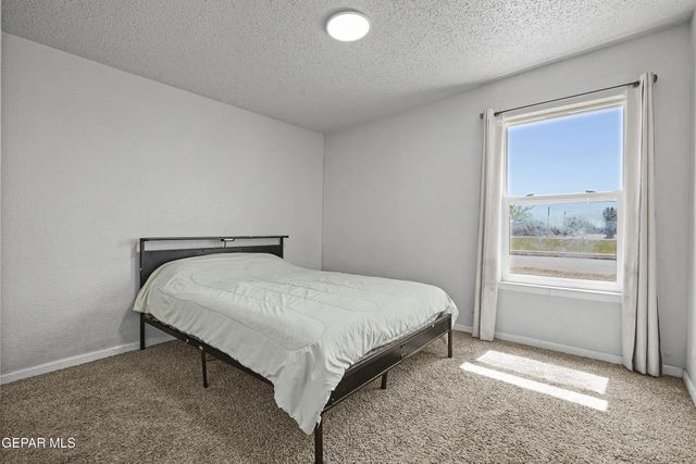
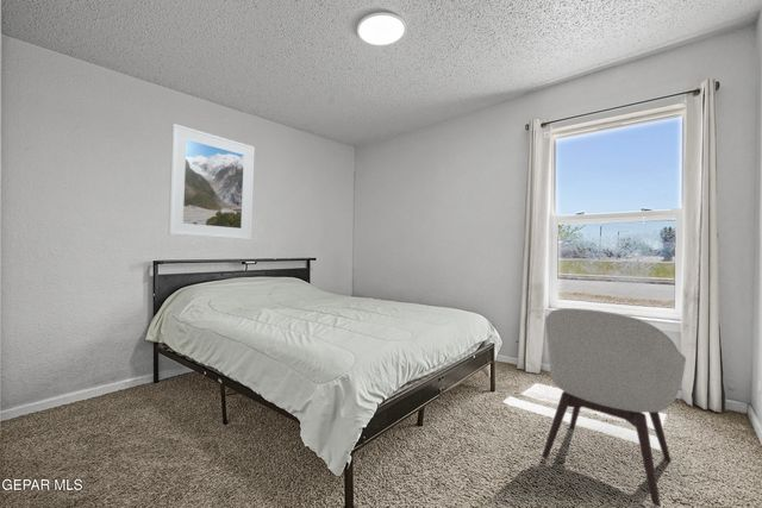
+ chair (607, 382)
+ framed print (214, 187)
